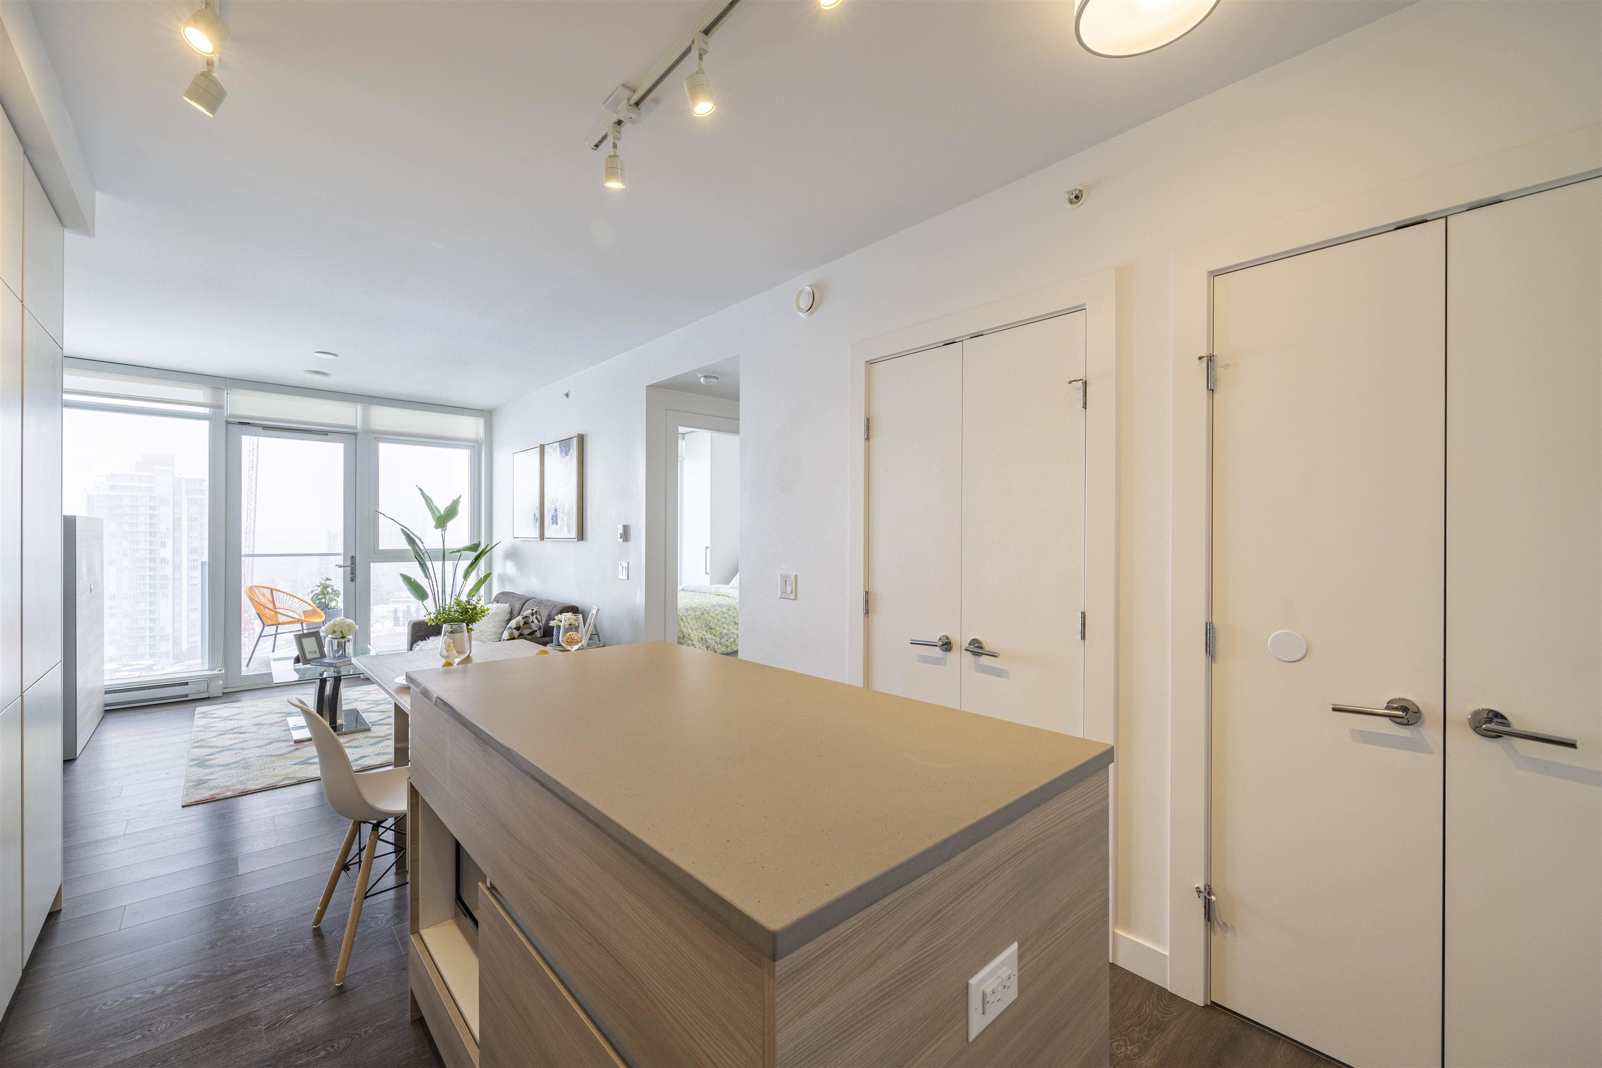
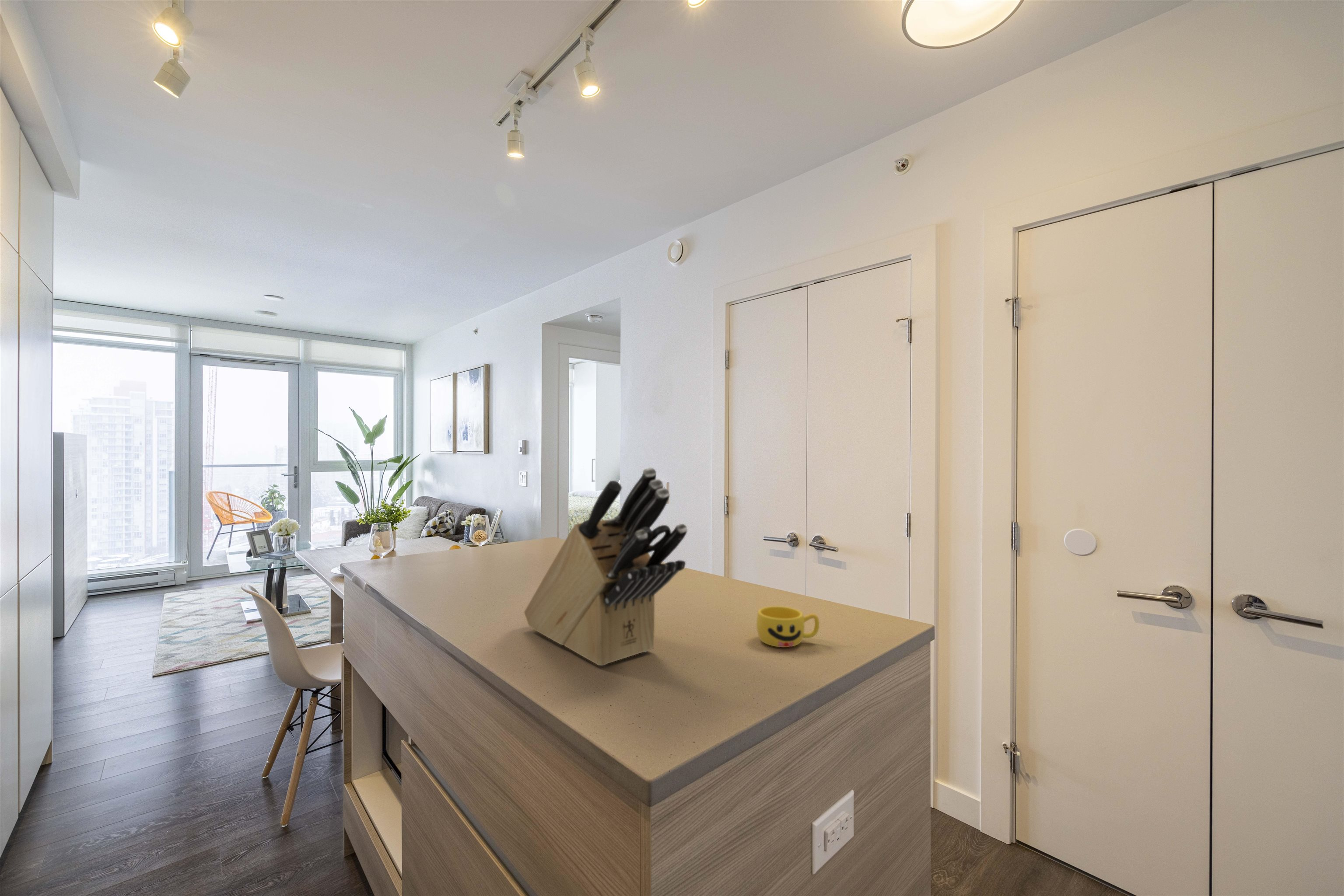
+ knife block (599, 556)
+ cup (788, 627)
